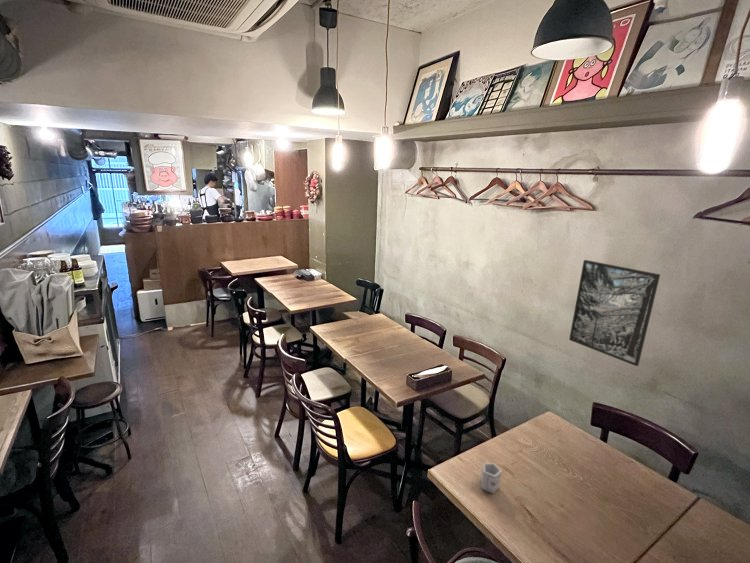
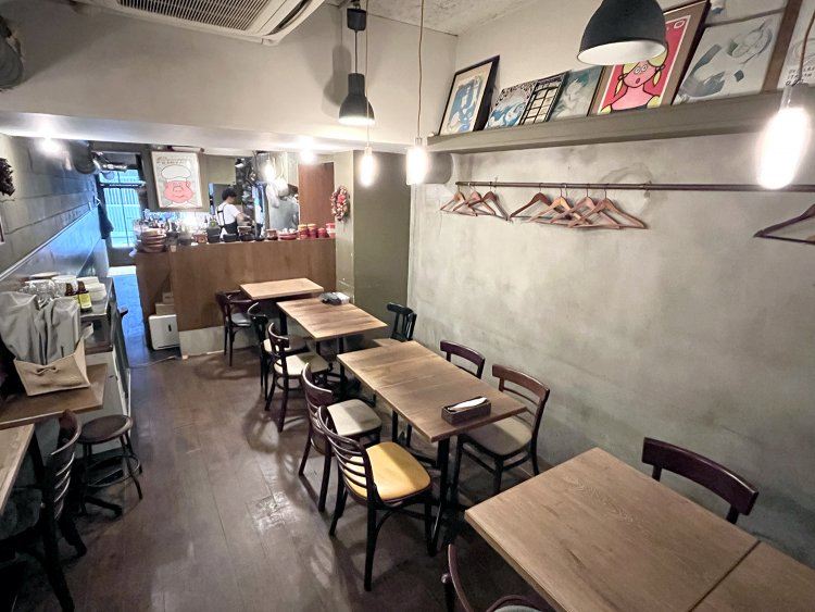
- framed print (609, 310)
- cup (489, 475)
